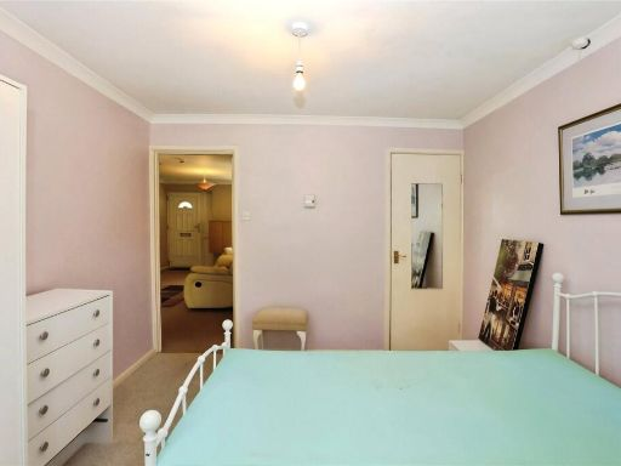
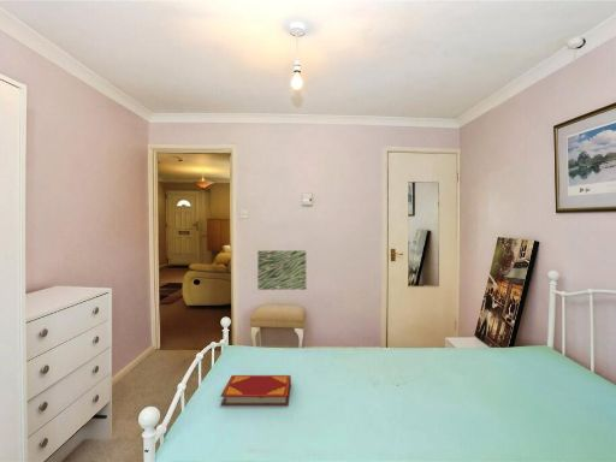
+ wall art (282, 270)
+ hardback book (257, 389)
